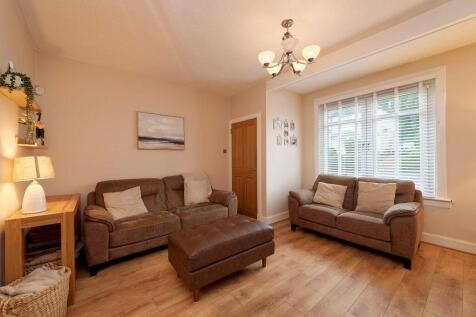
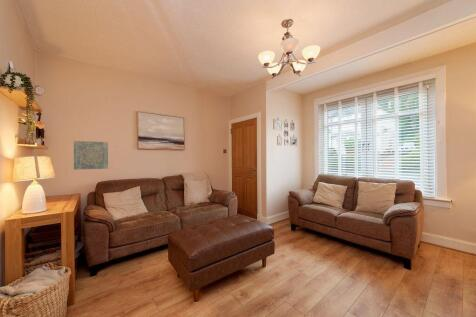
+ wall art (91, 155)
